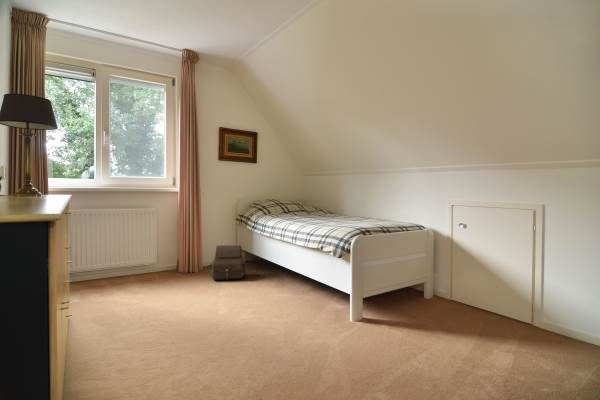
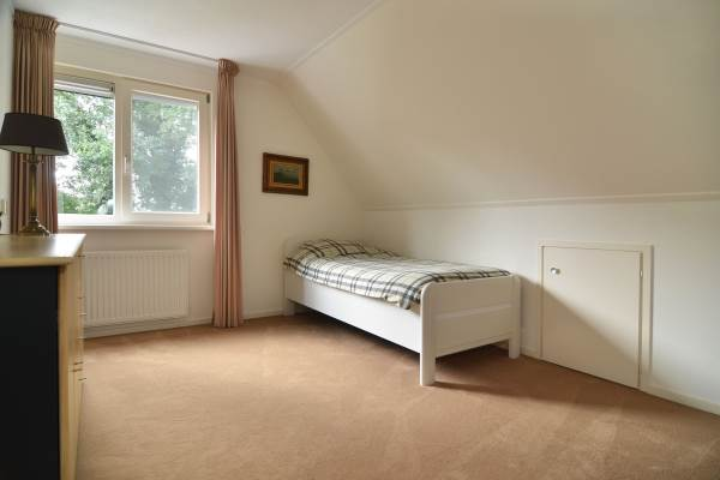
- satchel (228, 261)
